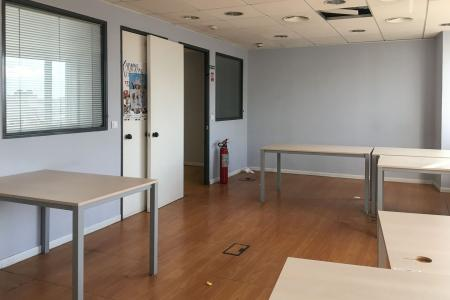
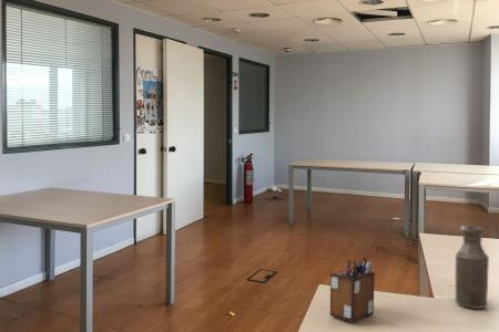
+ desk organizer (352, 286)
+ bottle (471, 266)
